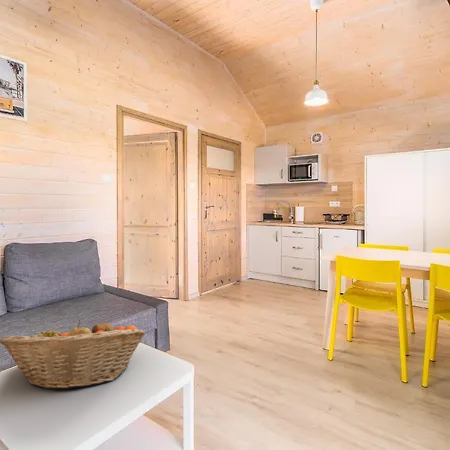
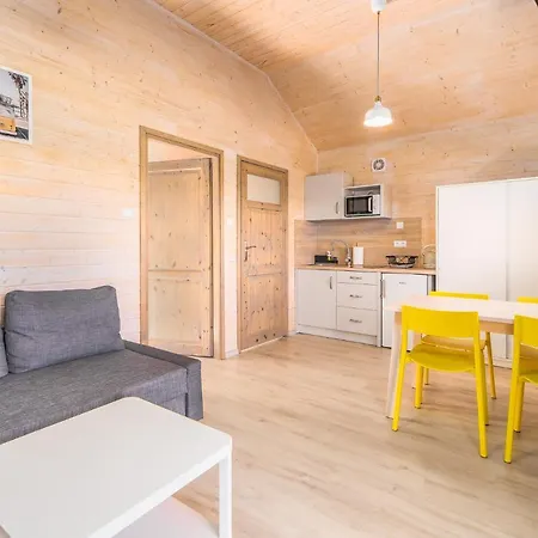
- fruit basket (77, 345)
